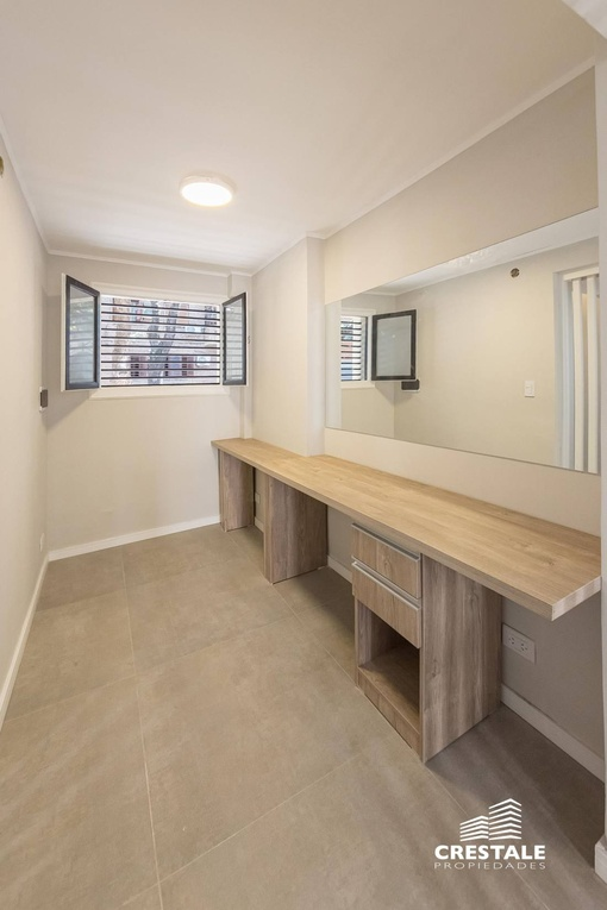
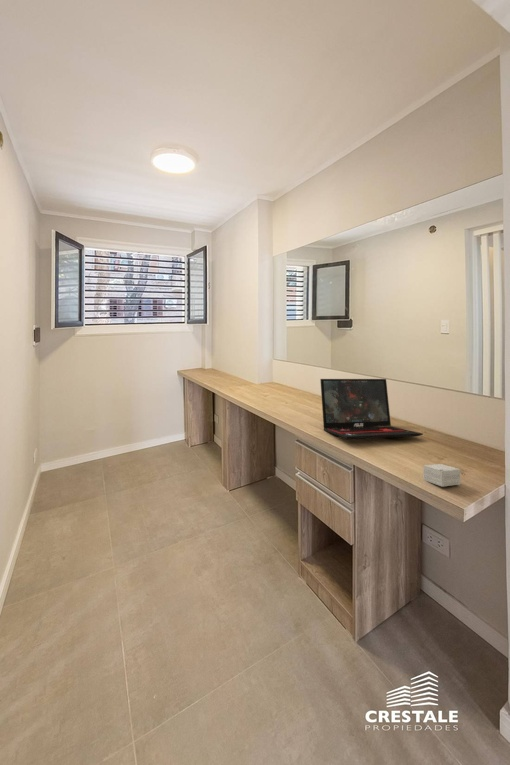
+ laptop (368, 406)
+ small box (441, 474)
